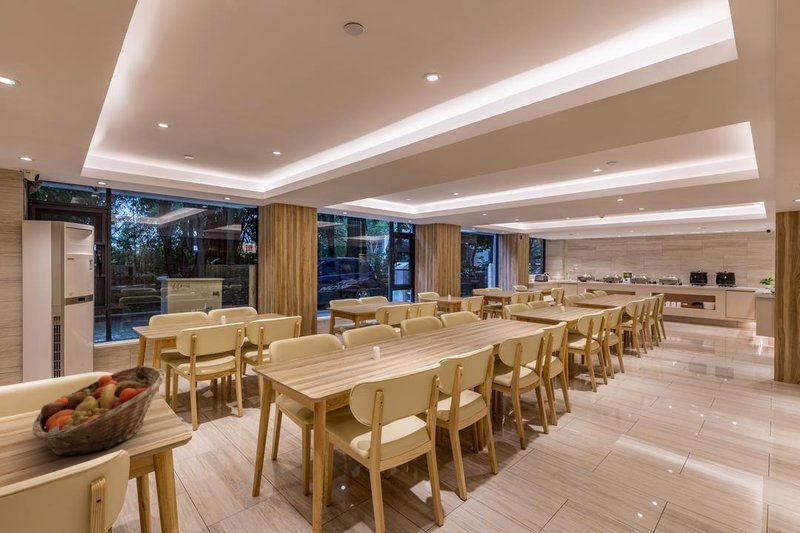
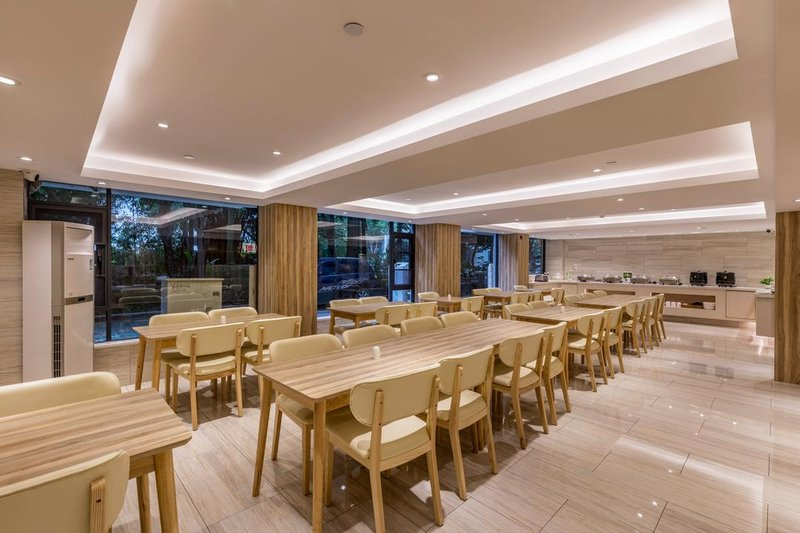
- fruit basket (104, 405)
